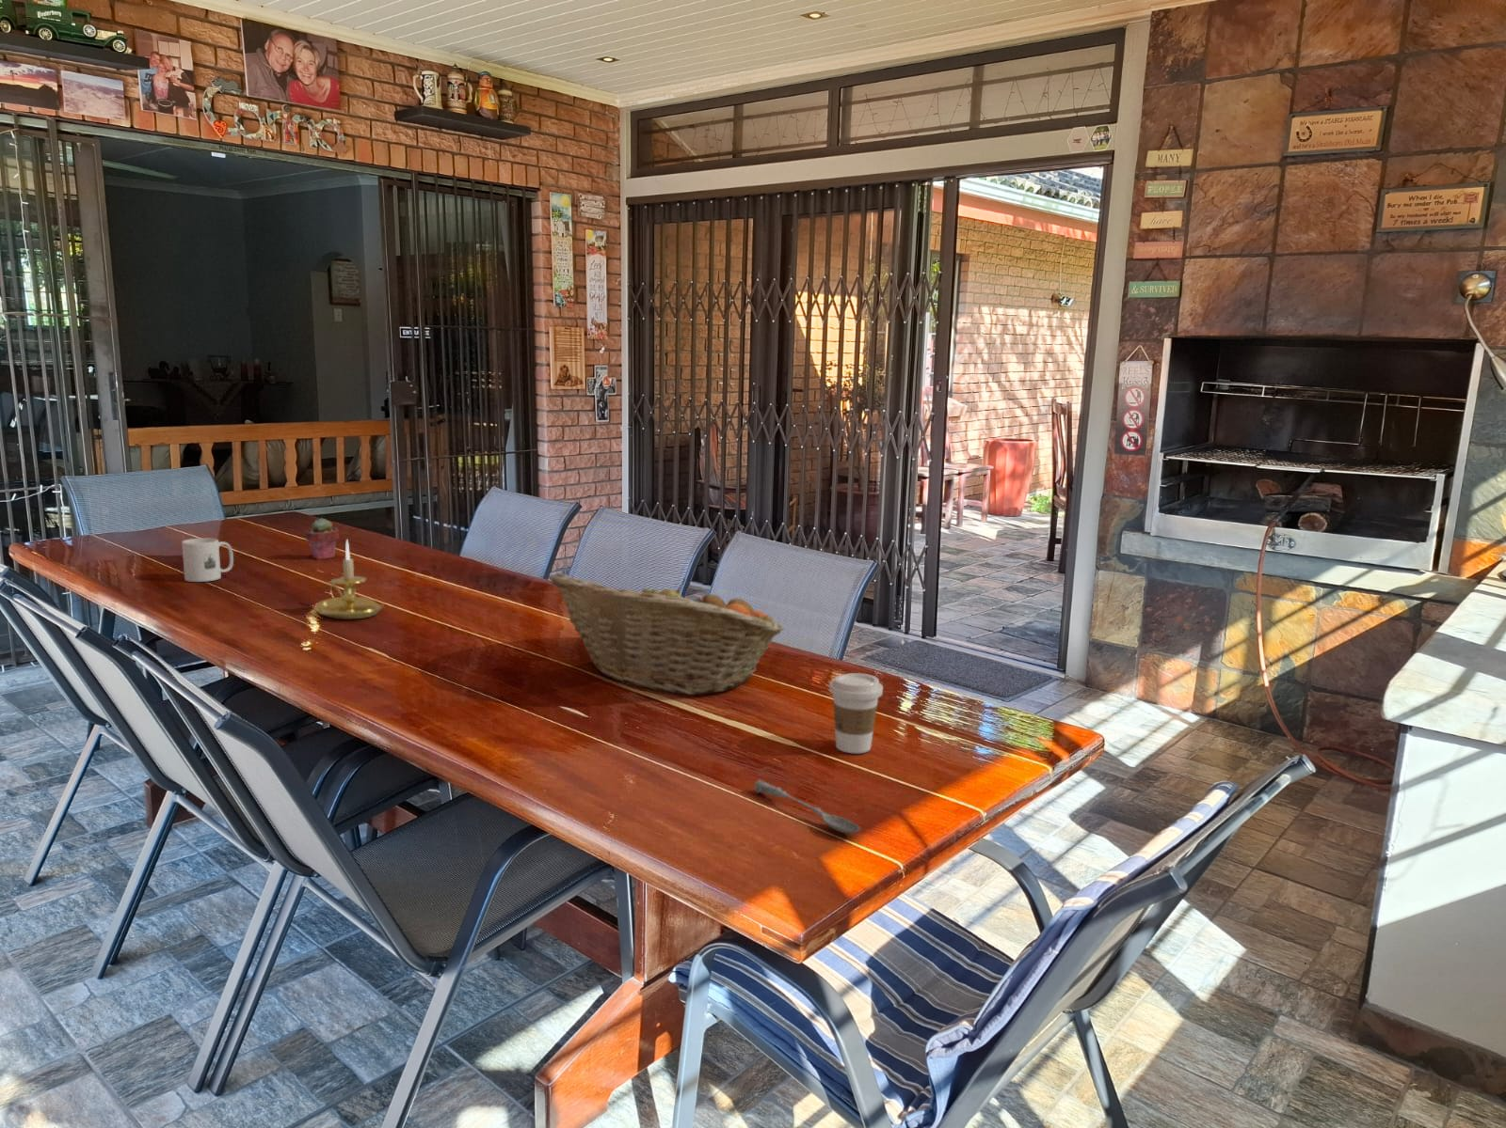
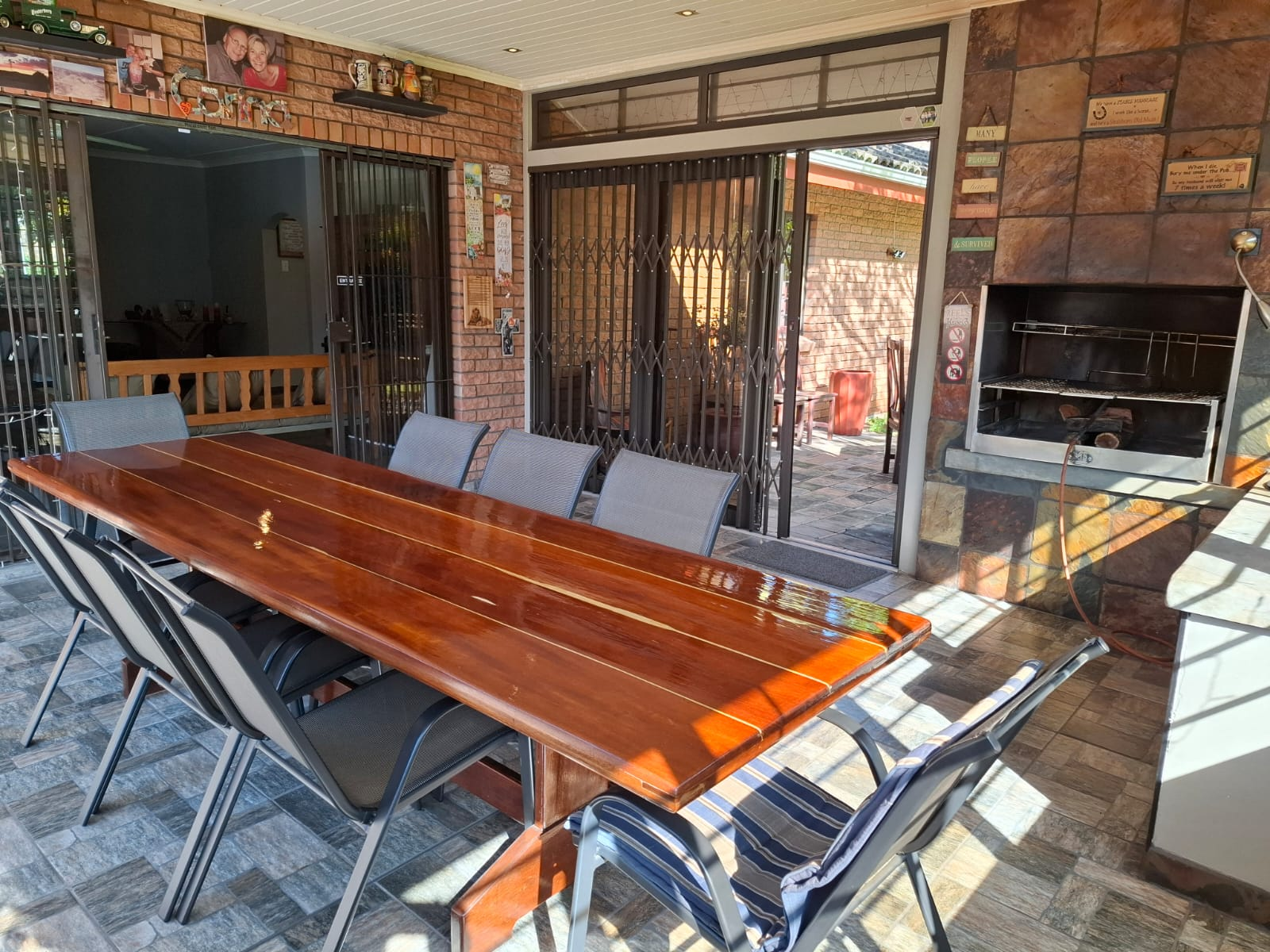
- mug (209, 558)
- coffee cup (855, 712)
- soupspoon (805, 806)
- fruit basket (664, 621)
- candle holder (345, 576)
- potted succulent (321, 538)
